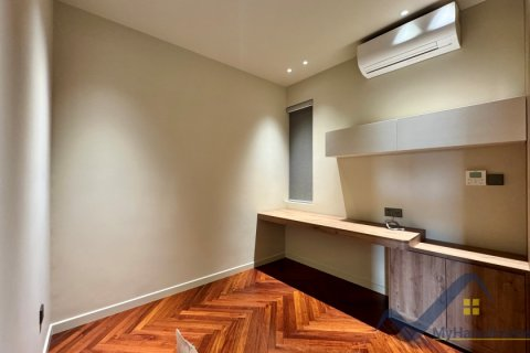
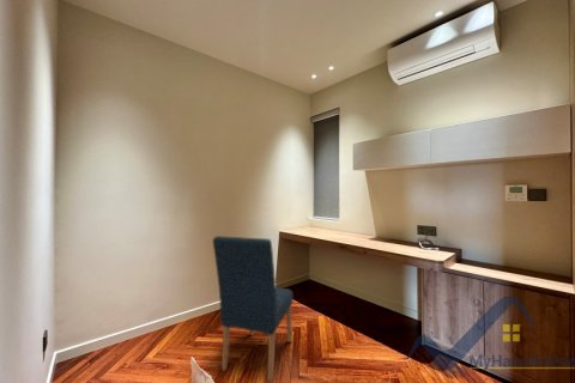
+ chair (256, 294)
